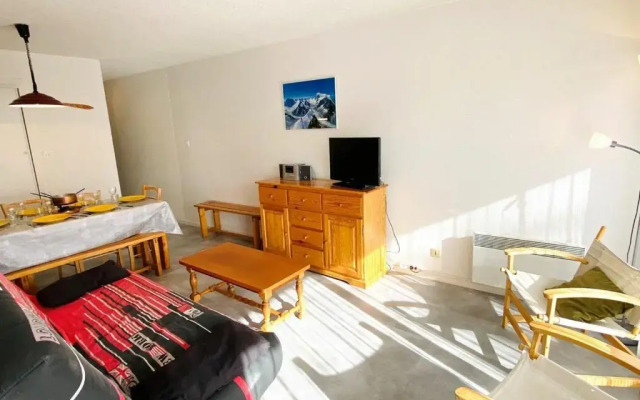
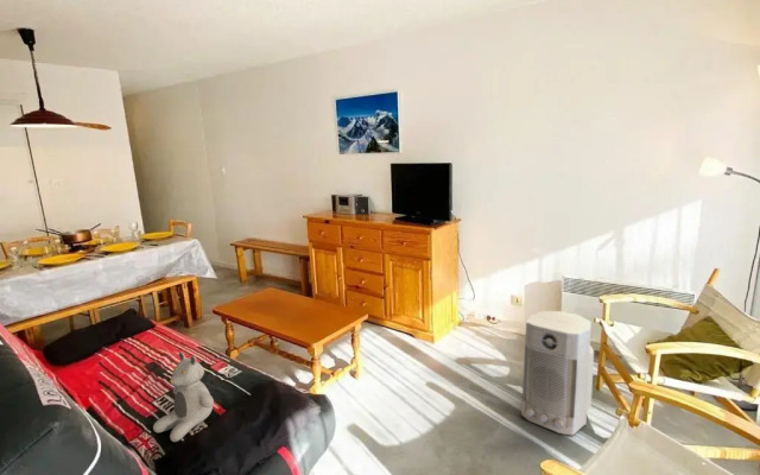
+ air purifier (557, 367)
+ teddy bear (180, 392)
